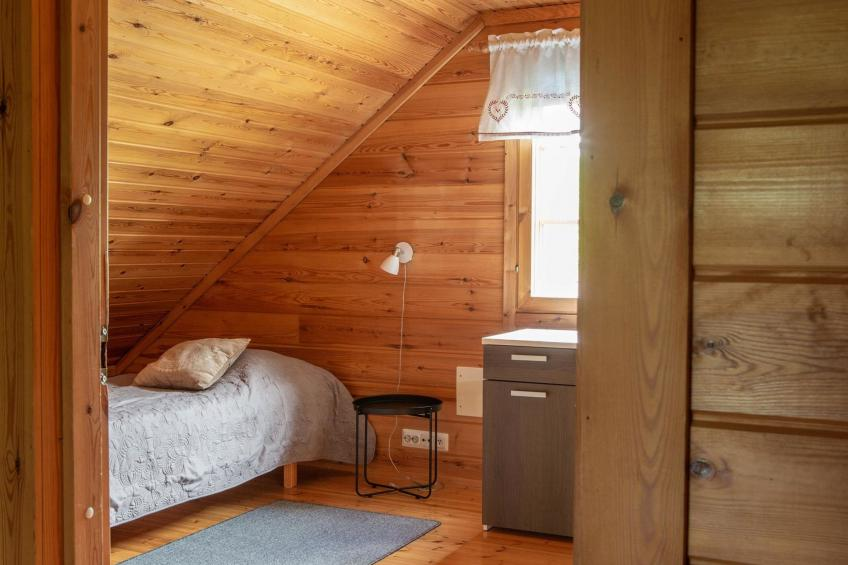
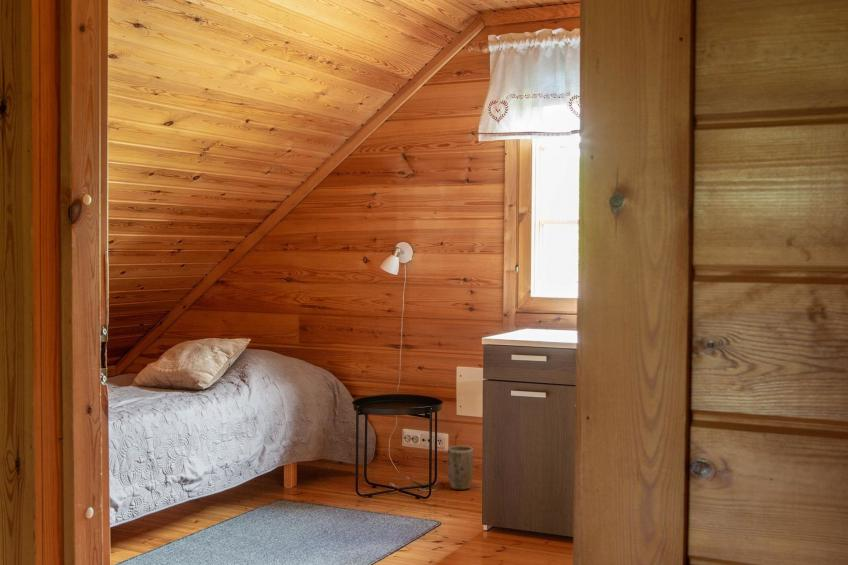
+ plant pot (460, 467)
